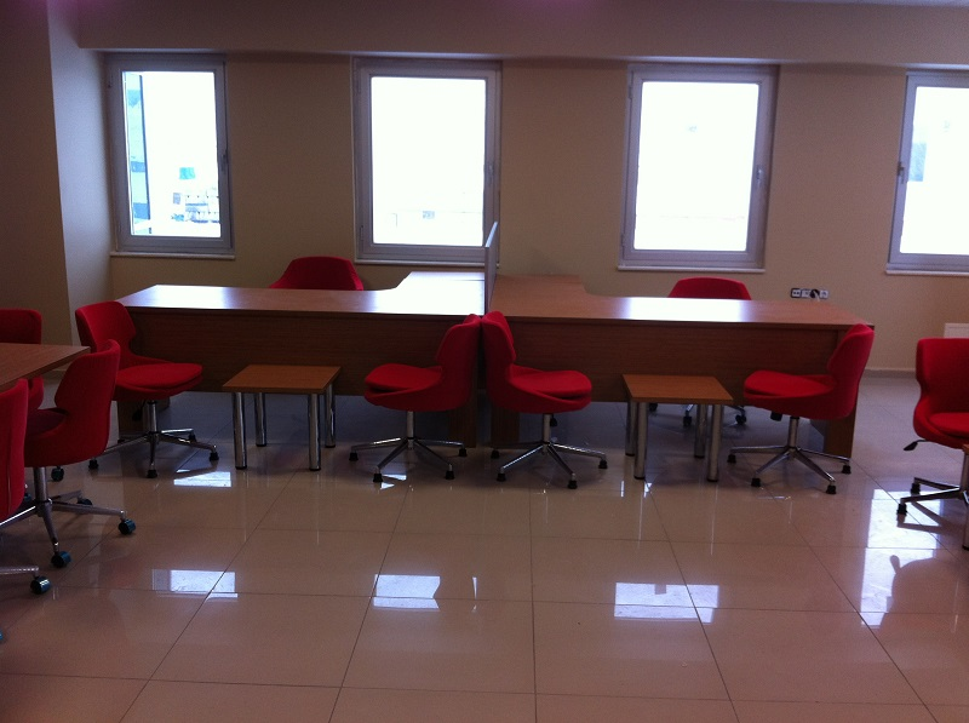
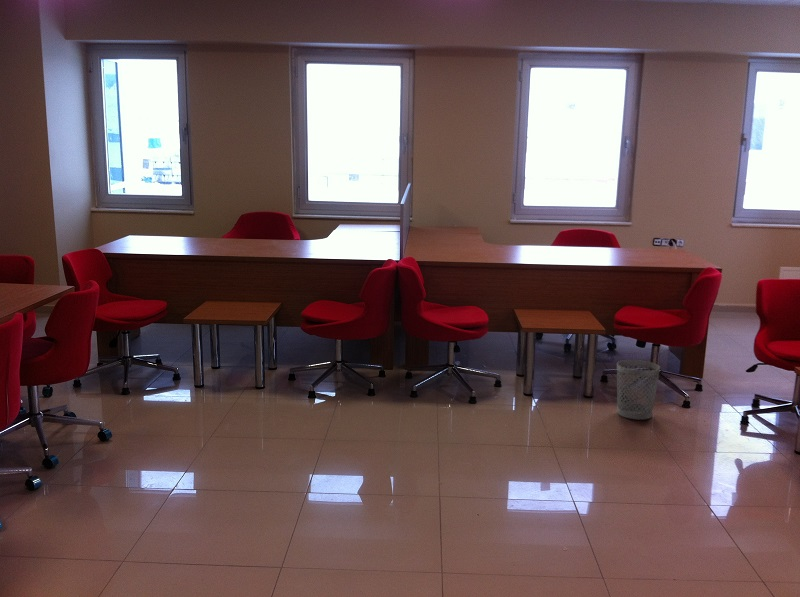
+ wastebasket (635, 389)
